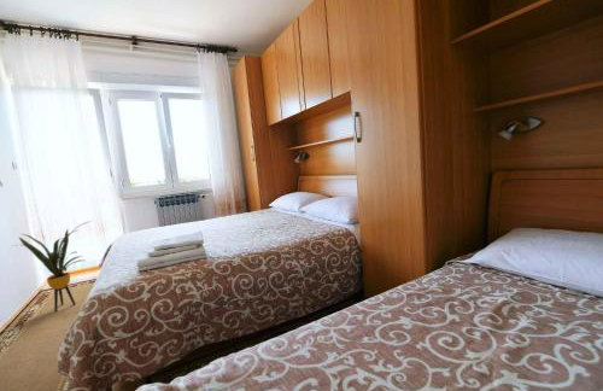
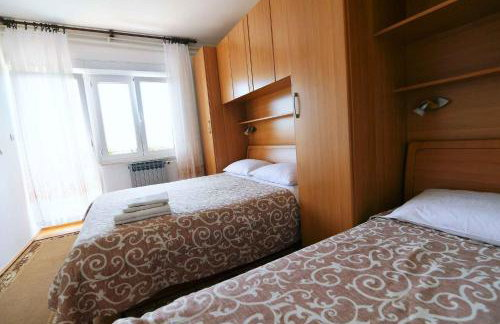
- house plant (59, 267)
